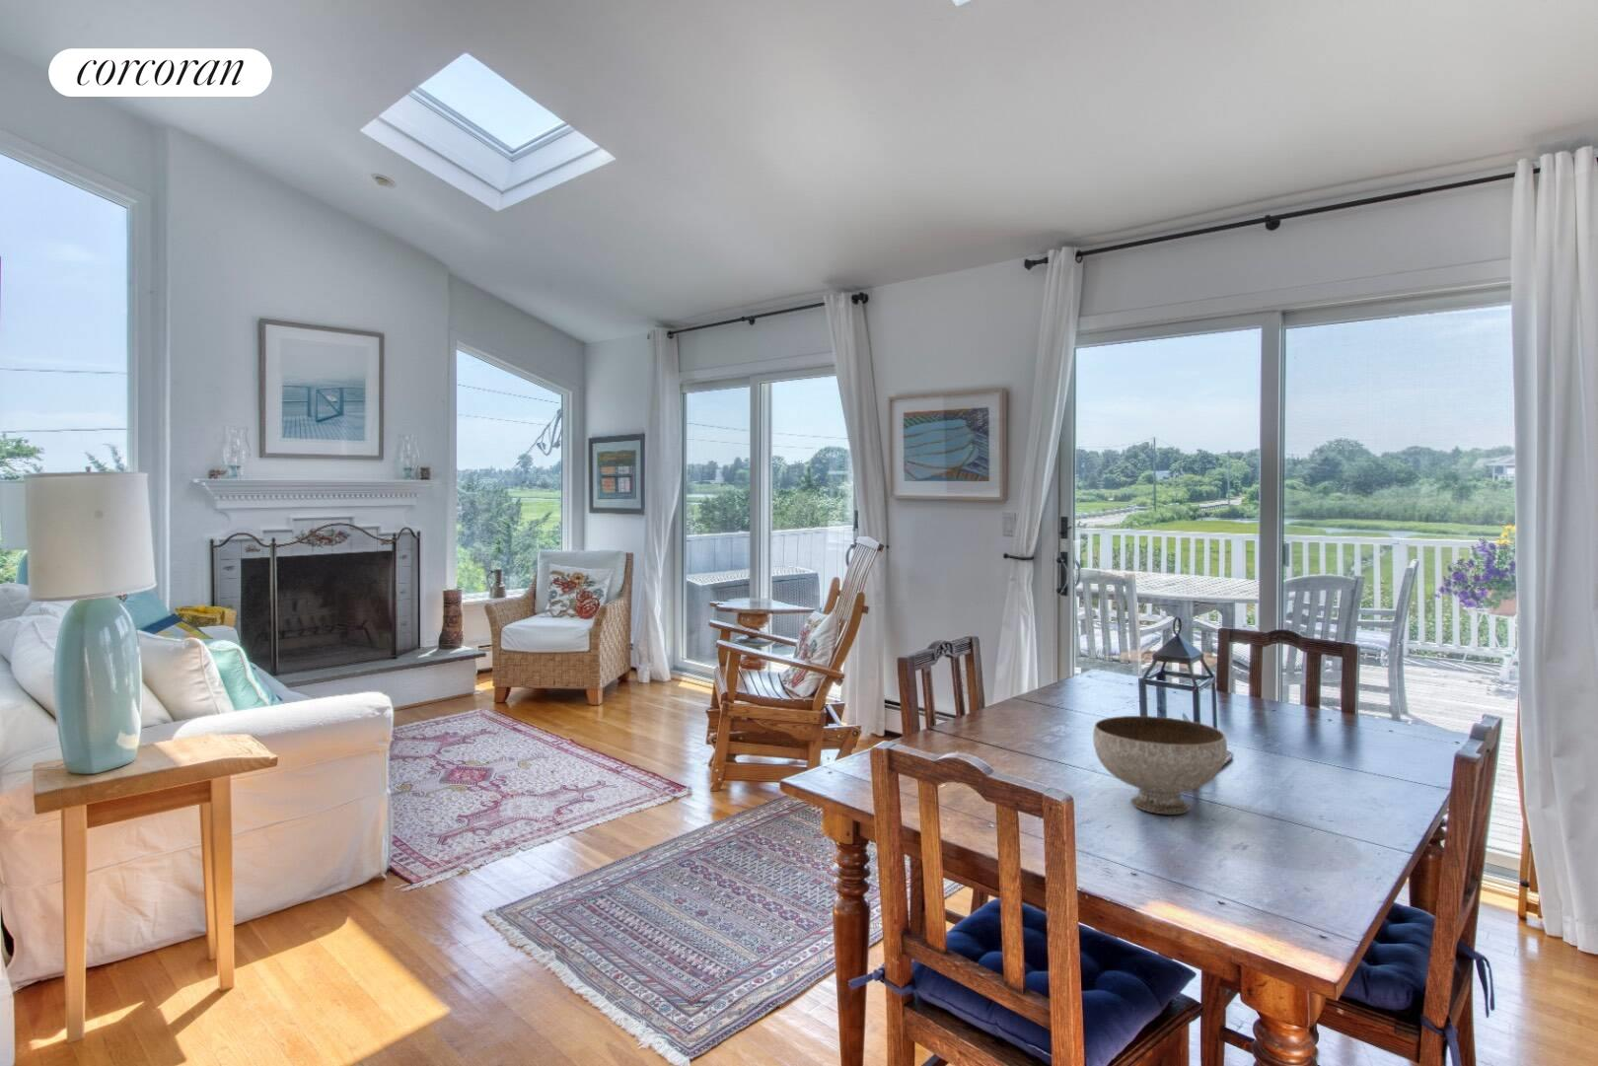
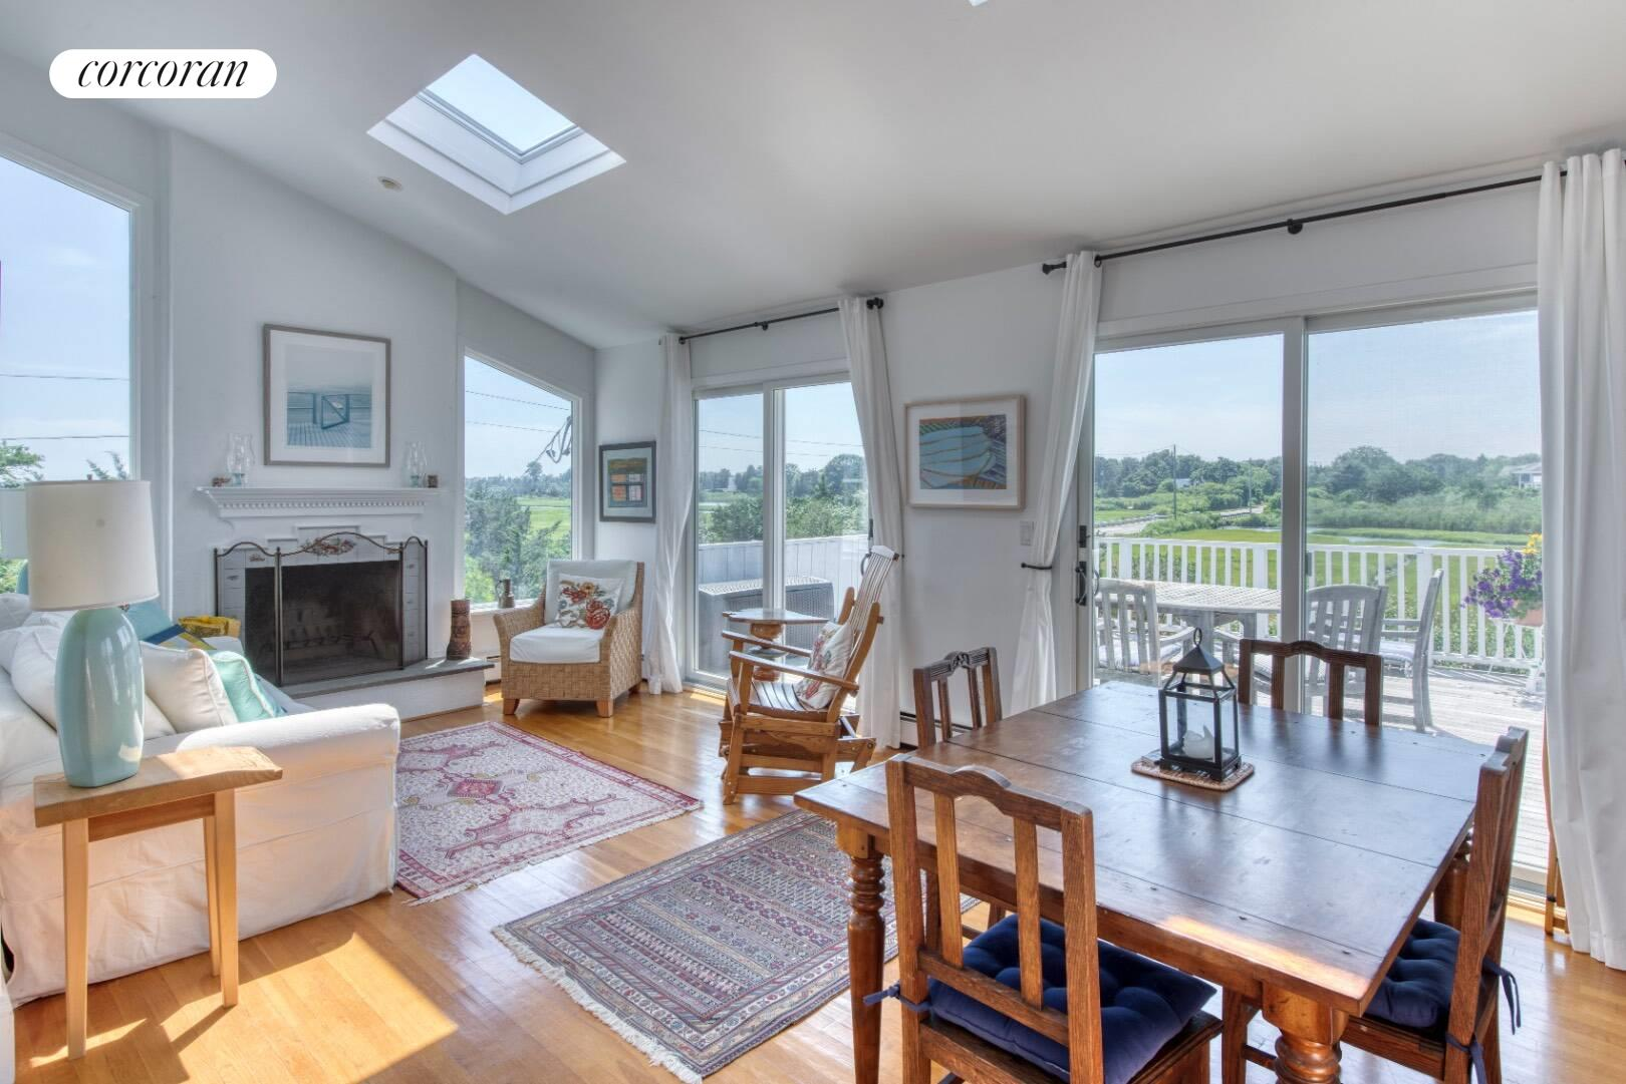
- bowl (1158, 766)
